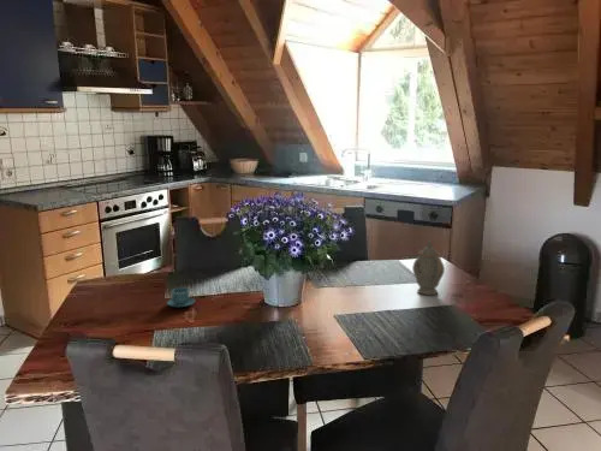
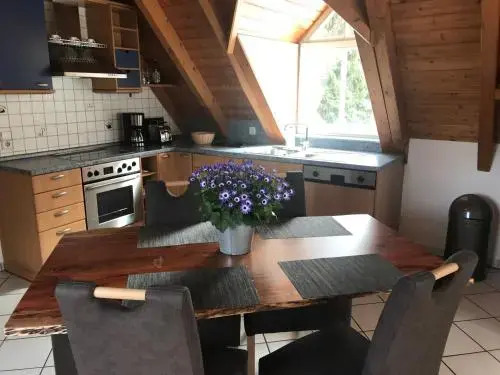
- chinaware (428, 266)
- teacup (180, 297)
